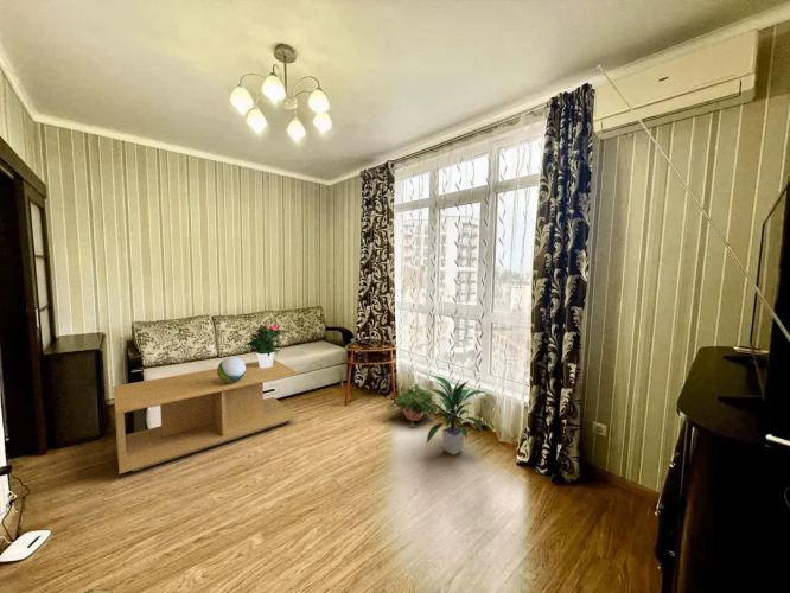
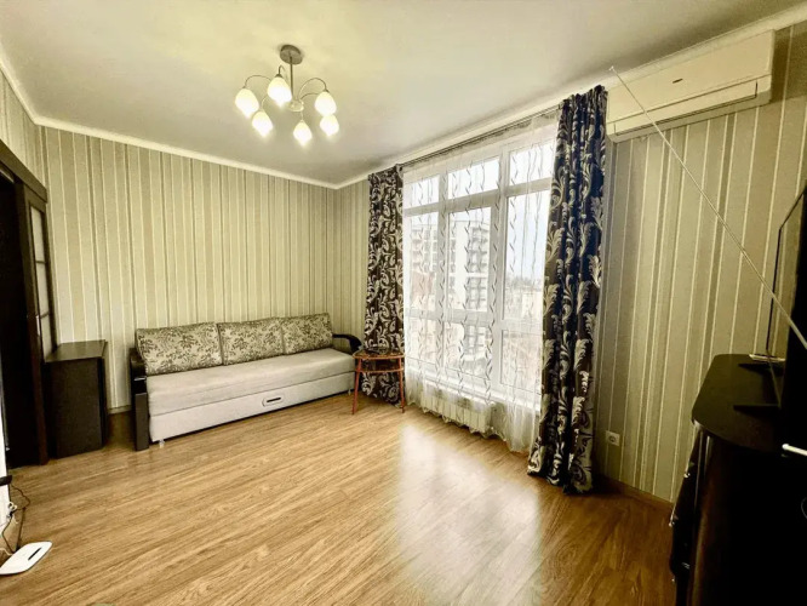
- decorative sphere (231, 369)
- coffee table (212, 406)
- potted flower (266, 344)
- potted plant (414, 402)
- indoor plant (451, 413)
